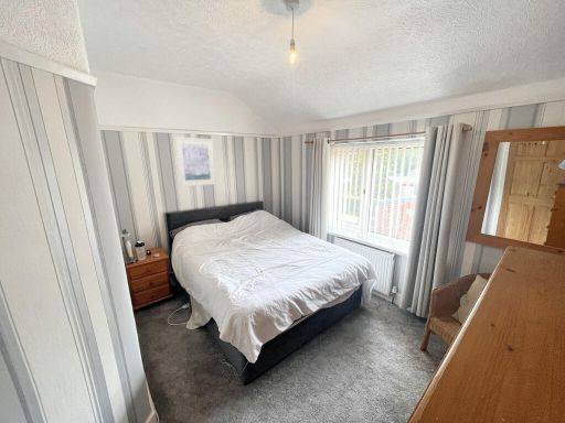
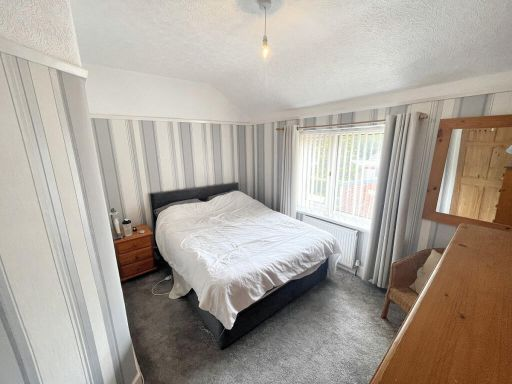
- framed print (196, 162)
